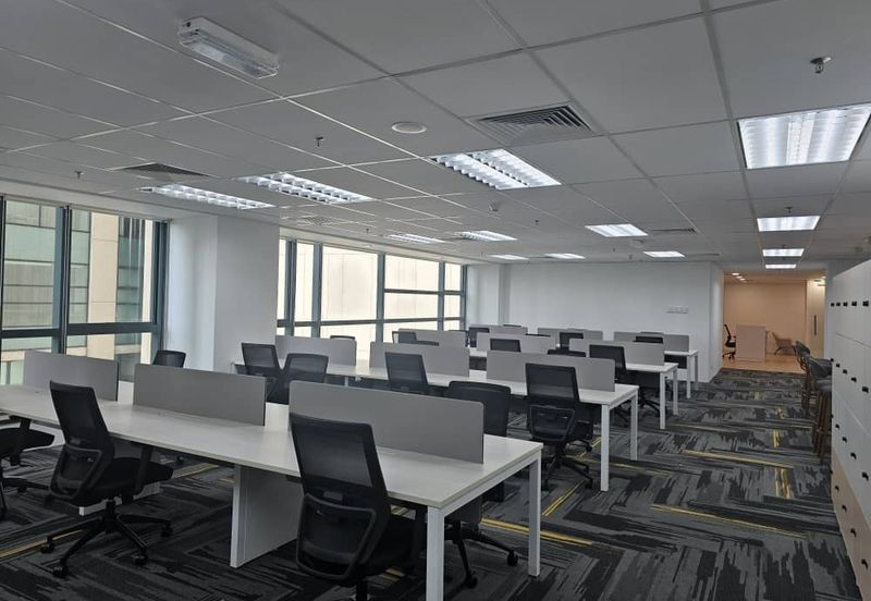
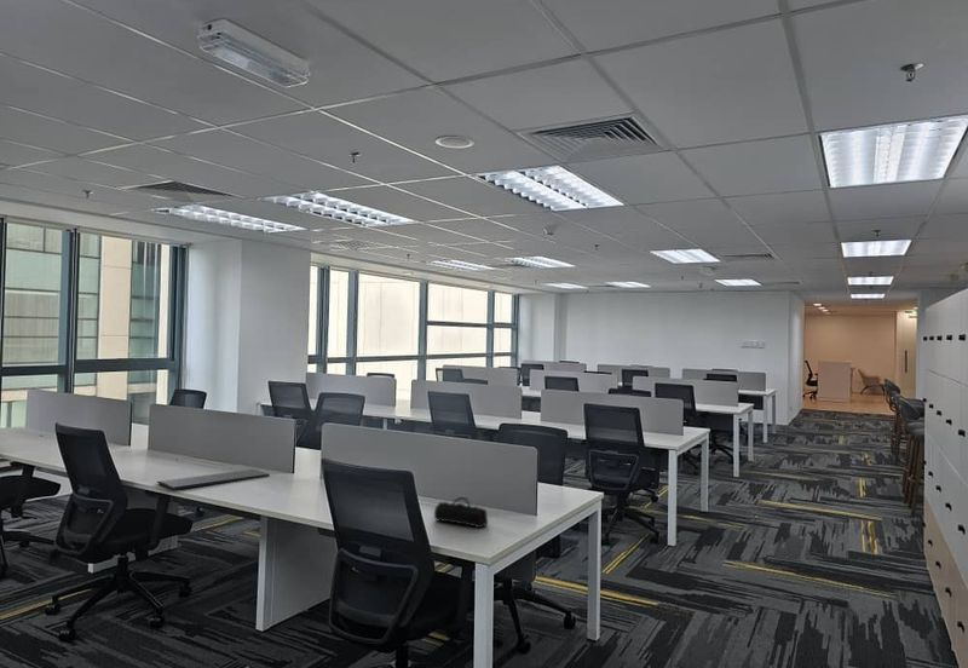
+ computer keyboard (214, 478)
+ pencil case (460, 509)
